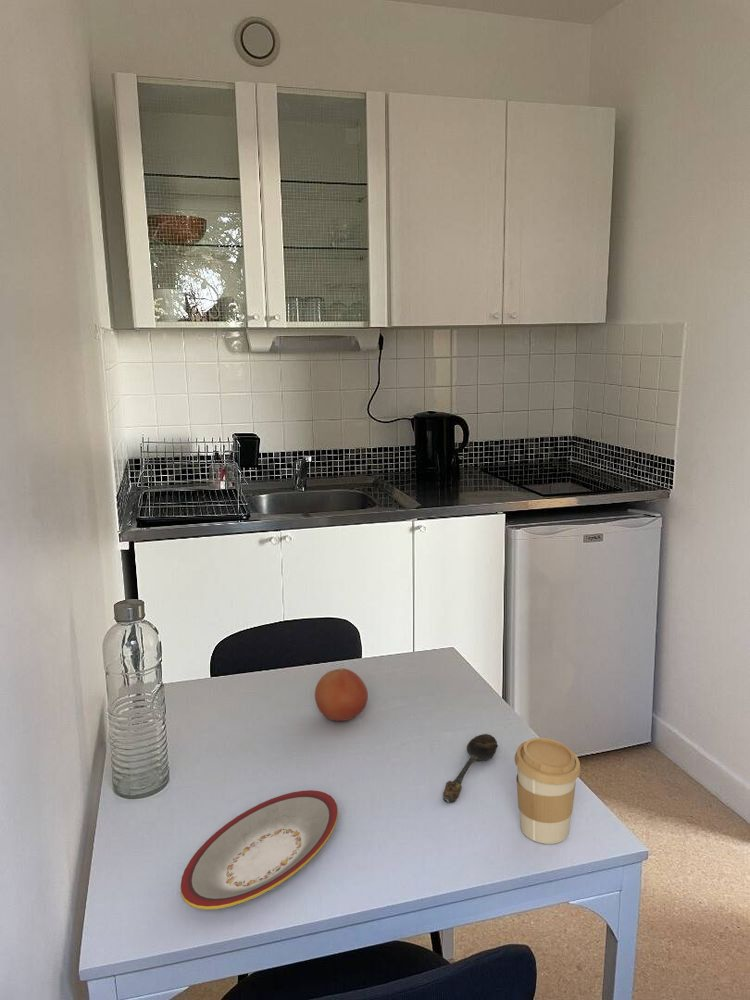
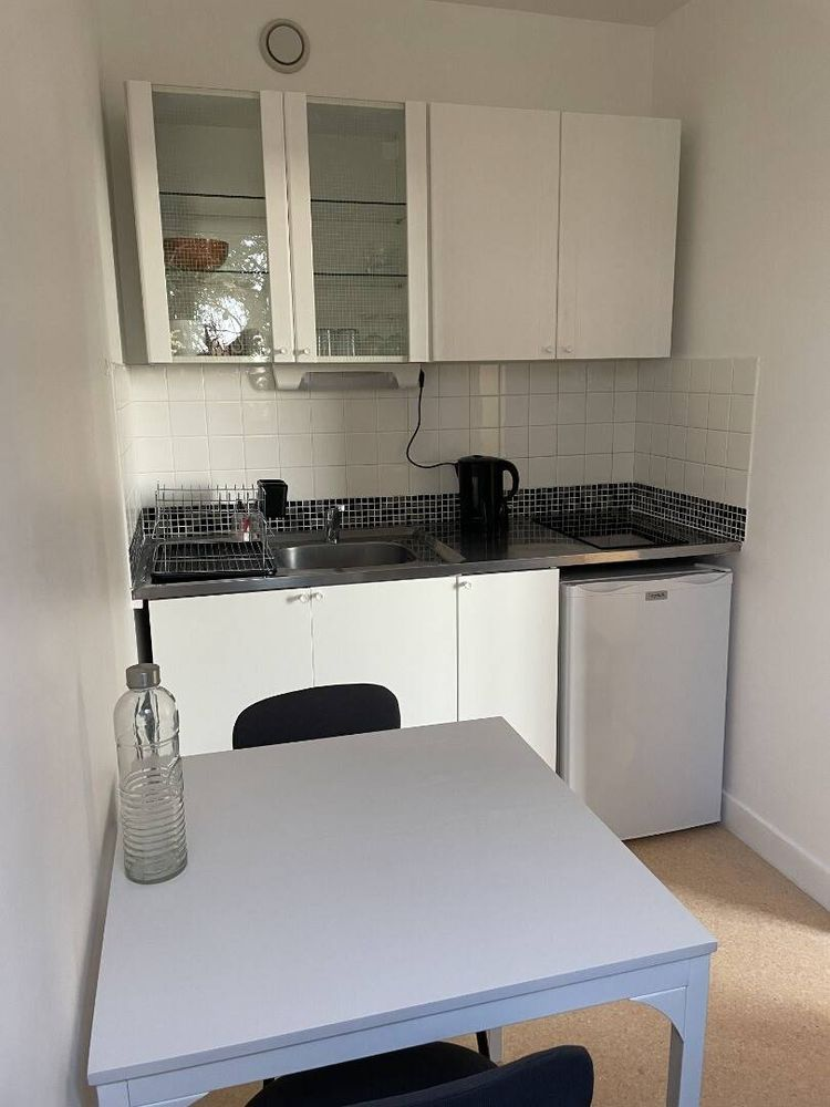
- fruit (340, 693)
- spoon (468, 764)
- coffee cup (546, 789)
- plate (265, 849)
